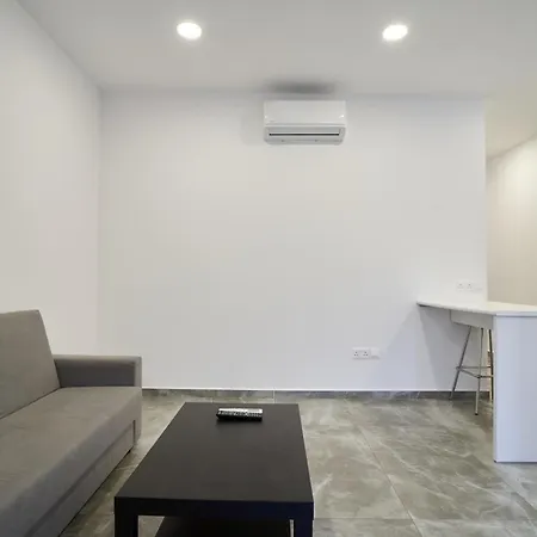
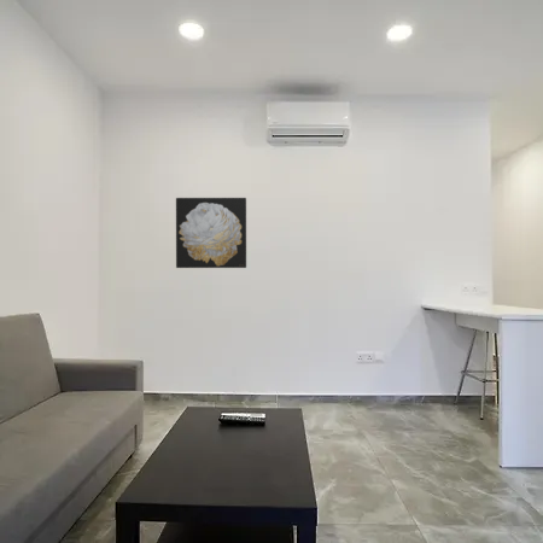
+ wall art (211, 233)
